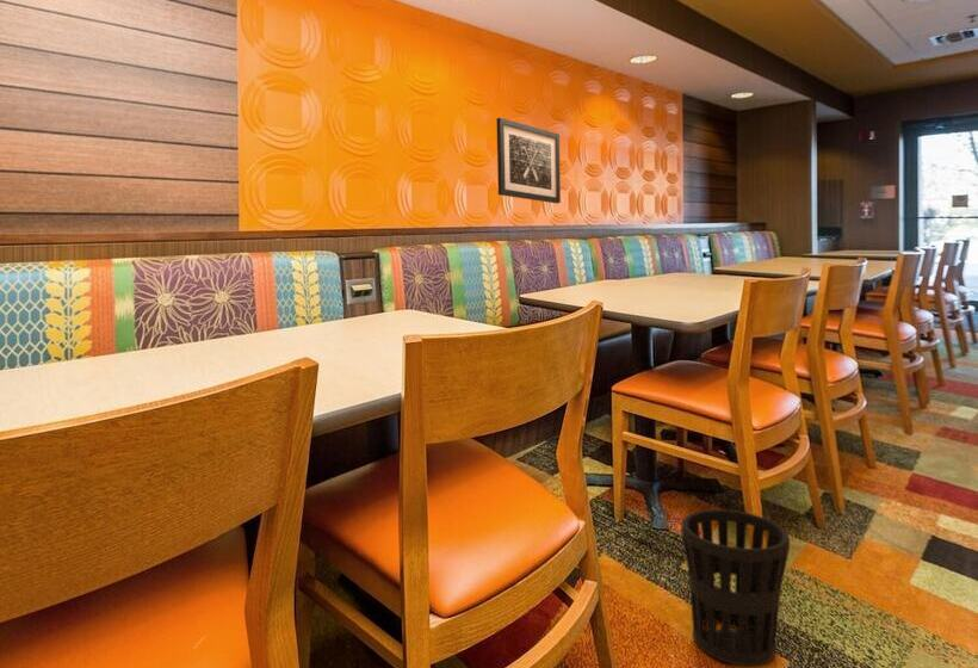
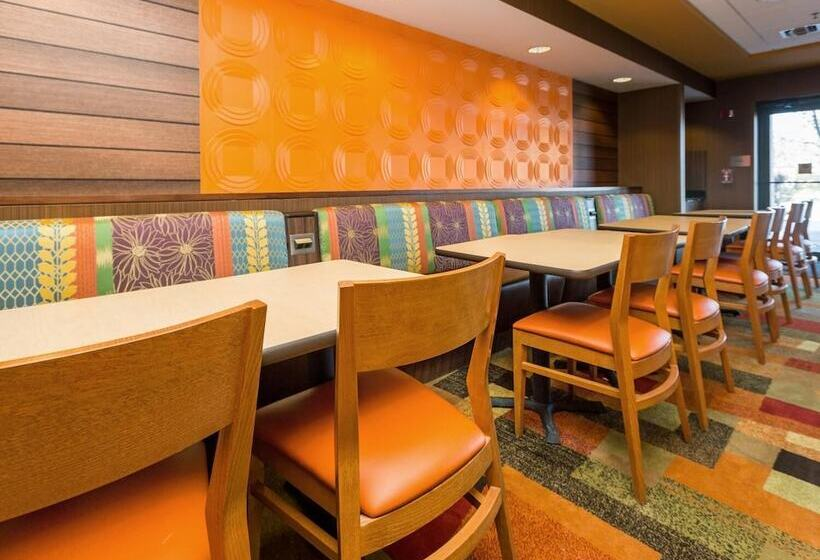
- wastebasket (730, 584)
- wall art (530, 162)
